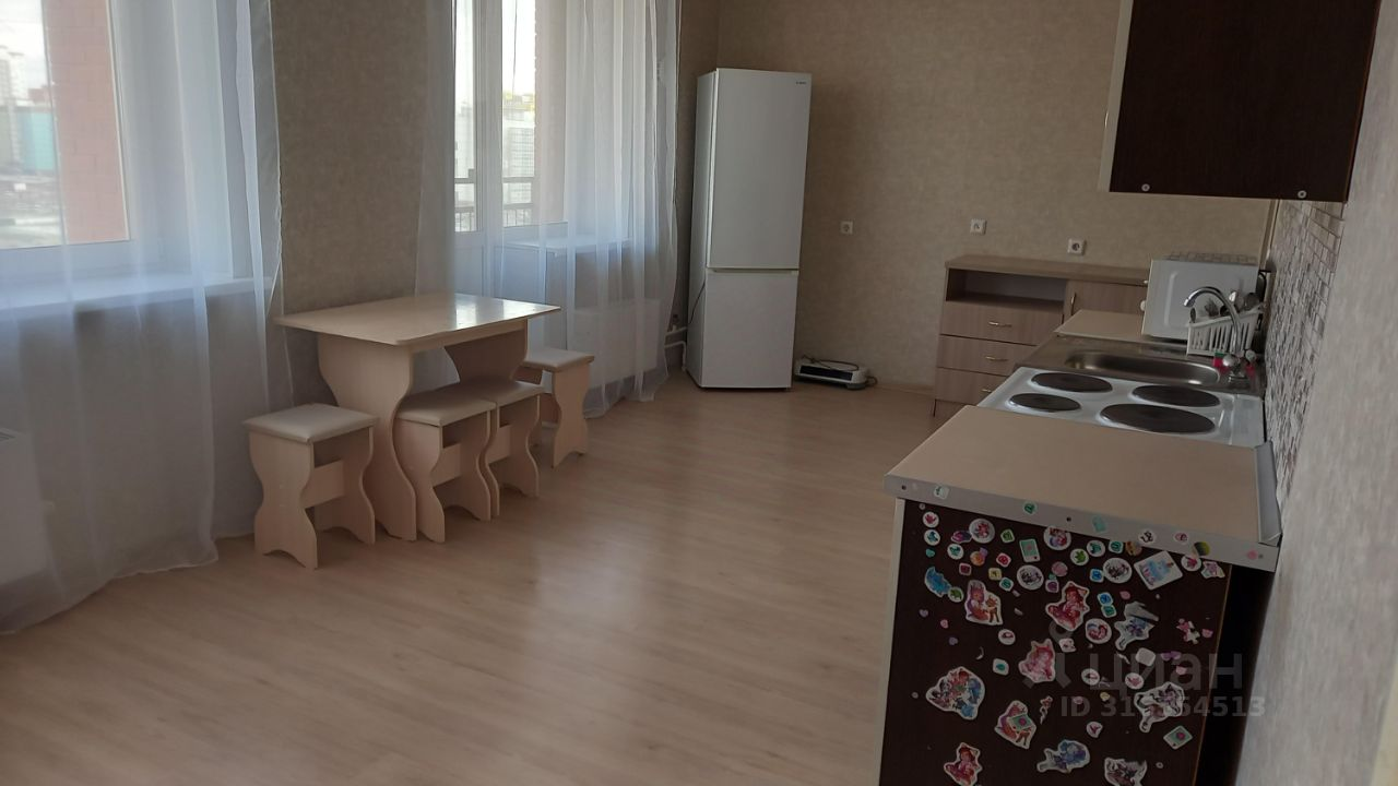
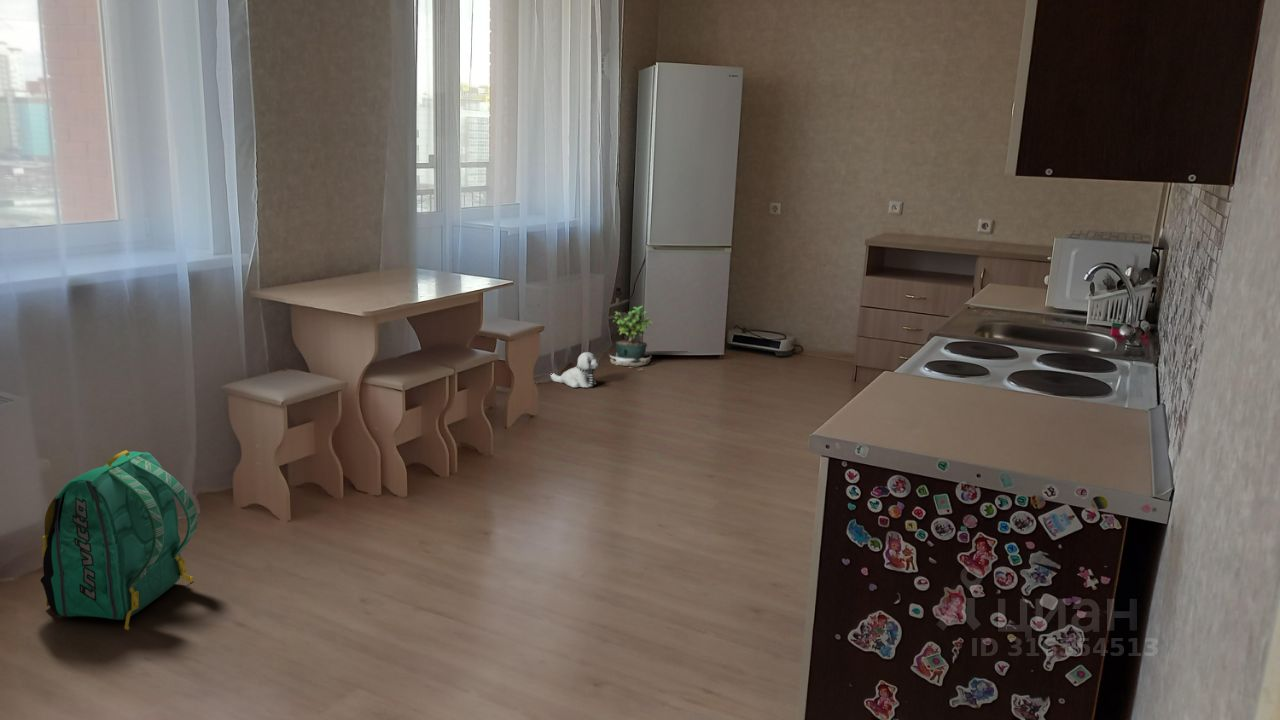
+ plush toy (576, 367)
+ backpack (117, 527)
+ potted plant (633, 334)
